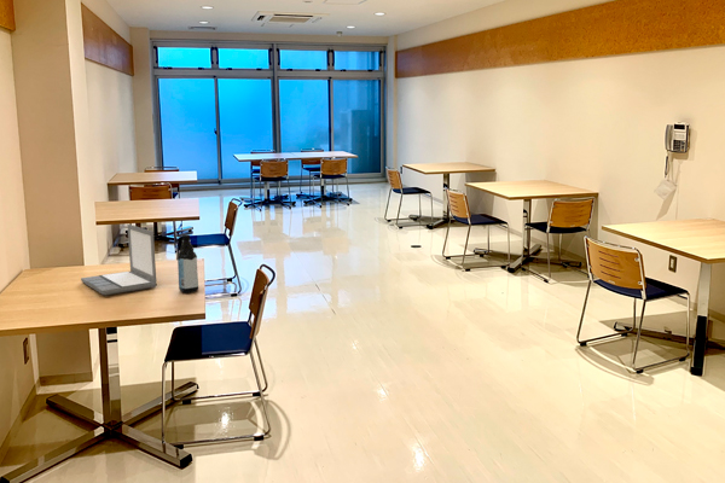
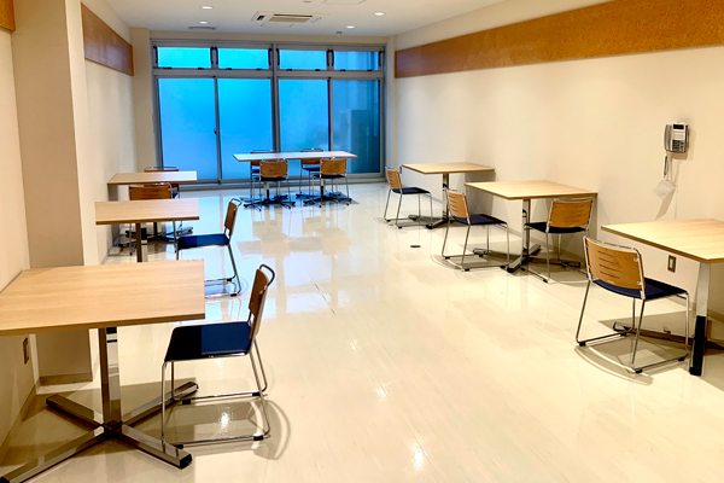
- water bottle (187, 263)
- laptop (129, 257)
